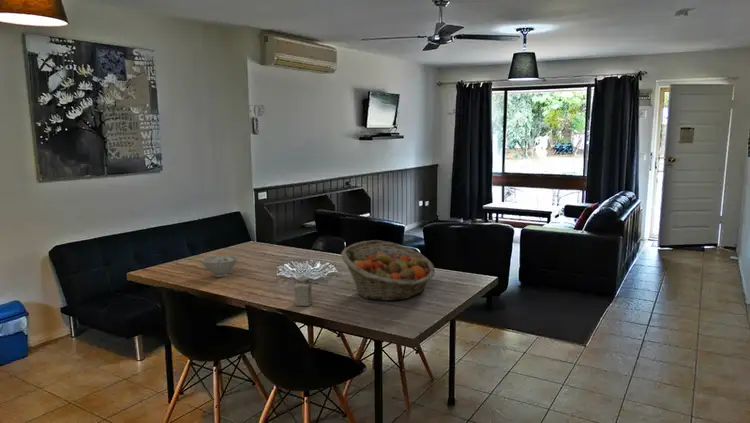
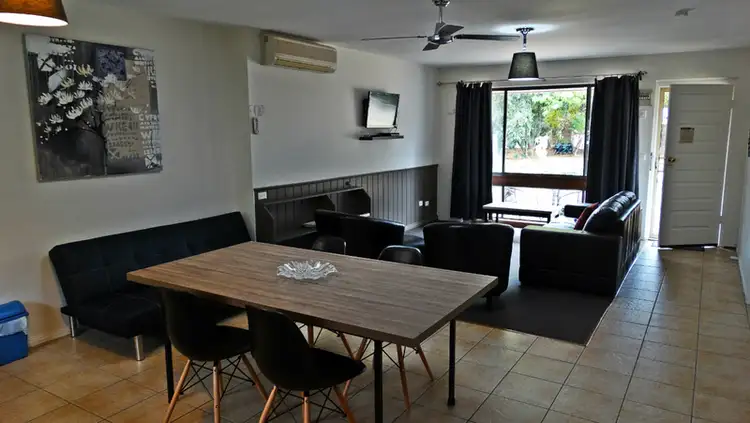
- fruit basket (388, 268)
- bowl (220, 265)
- salt shaker (303, 290)
